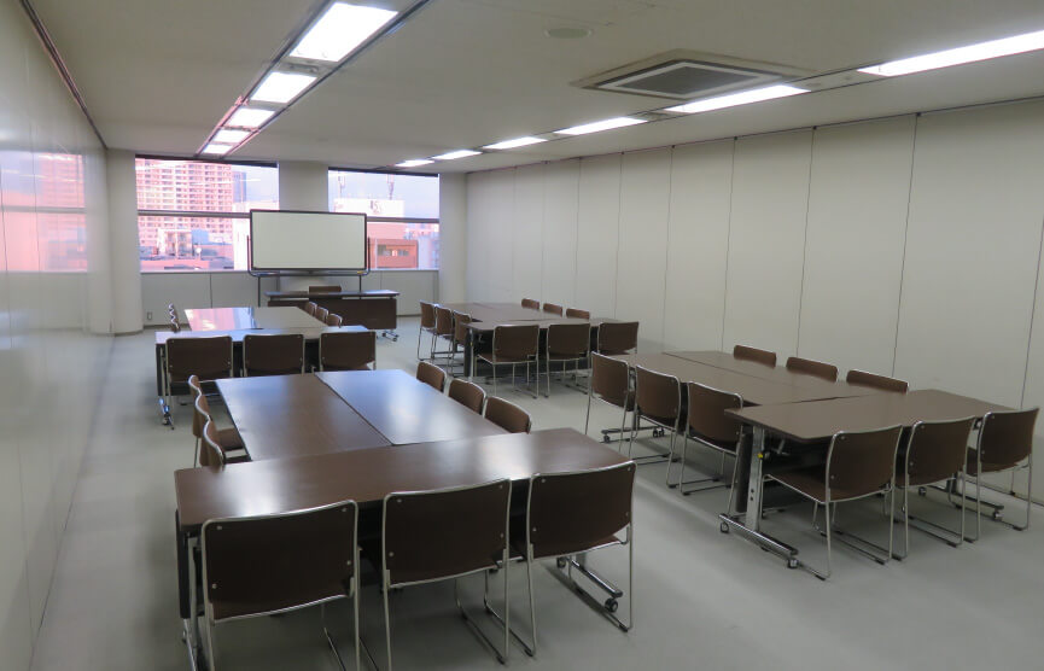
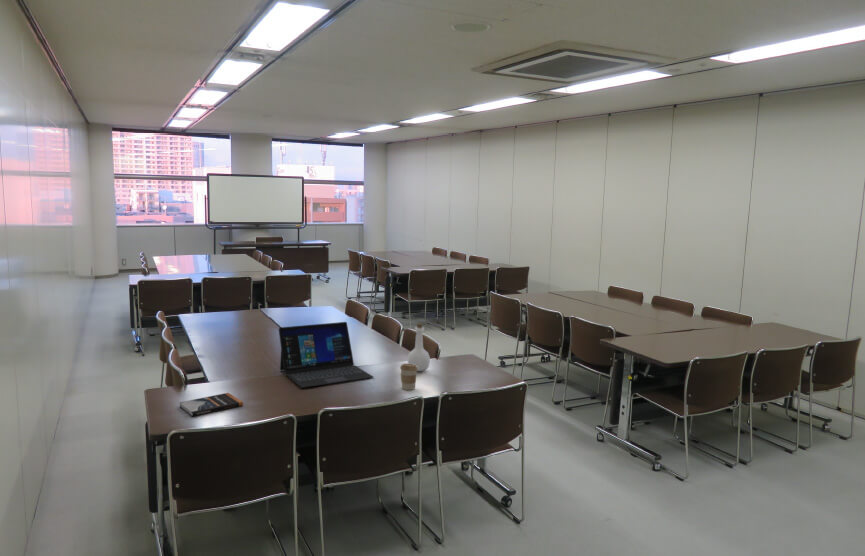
+ bottle (419, 347)
+ coffee cup (408, 376)
+ book (211, 404)
+ laptop (325, 352)
